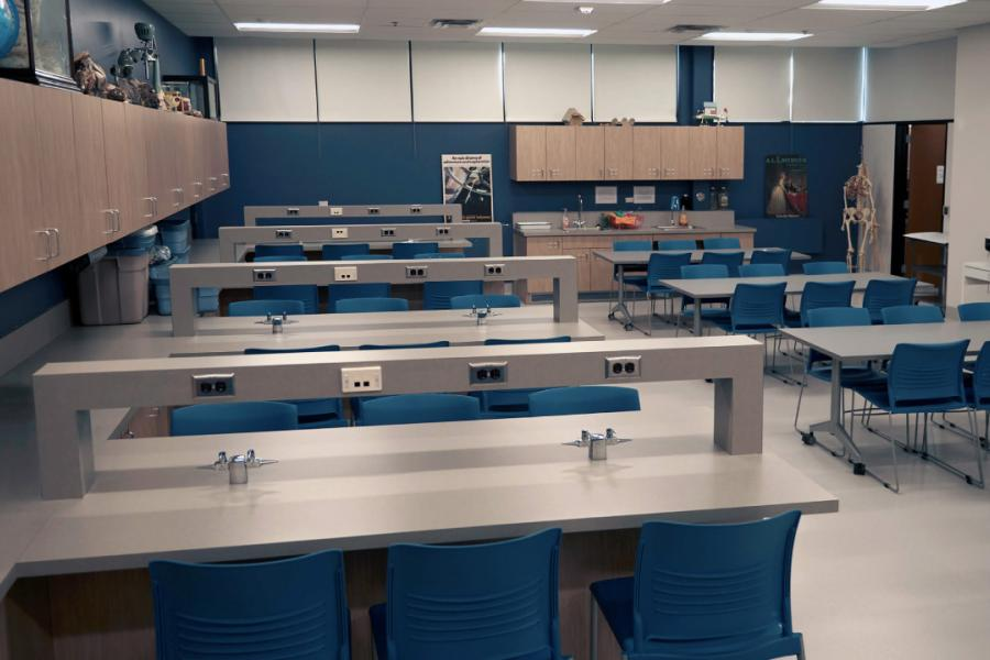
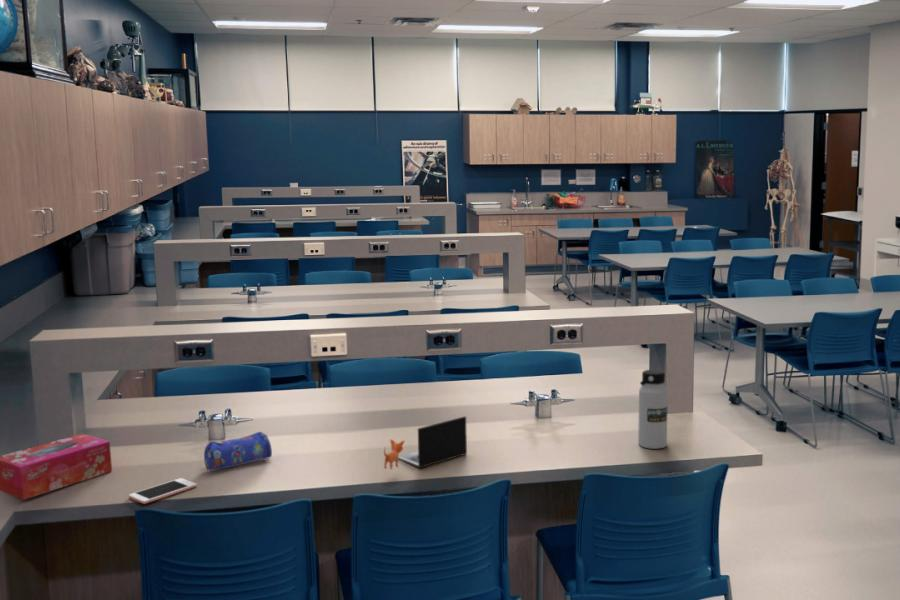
+ pencil case (237, 450)
+ tissue box (54, 464)
+ laptop (427, 443)
+ cell phone (163, 490)
+ water bottle (653, 408)
